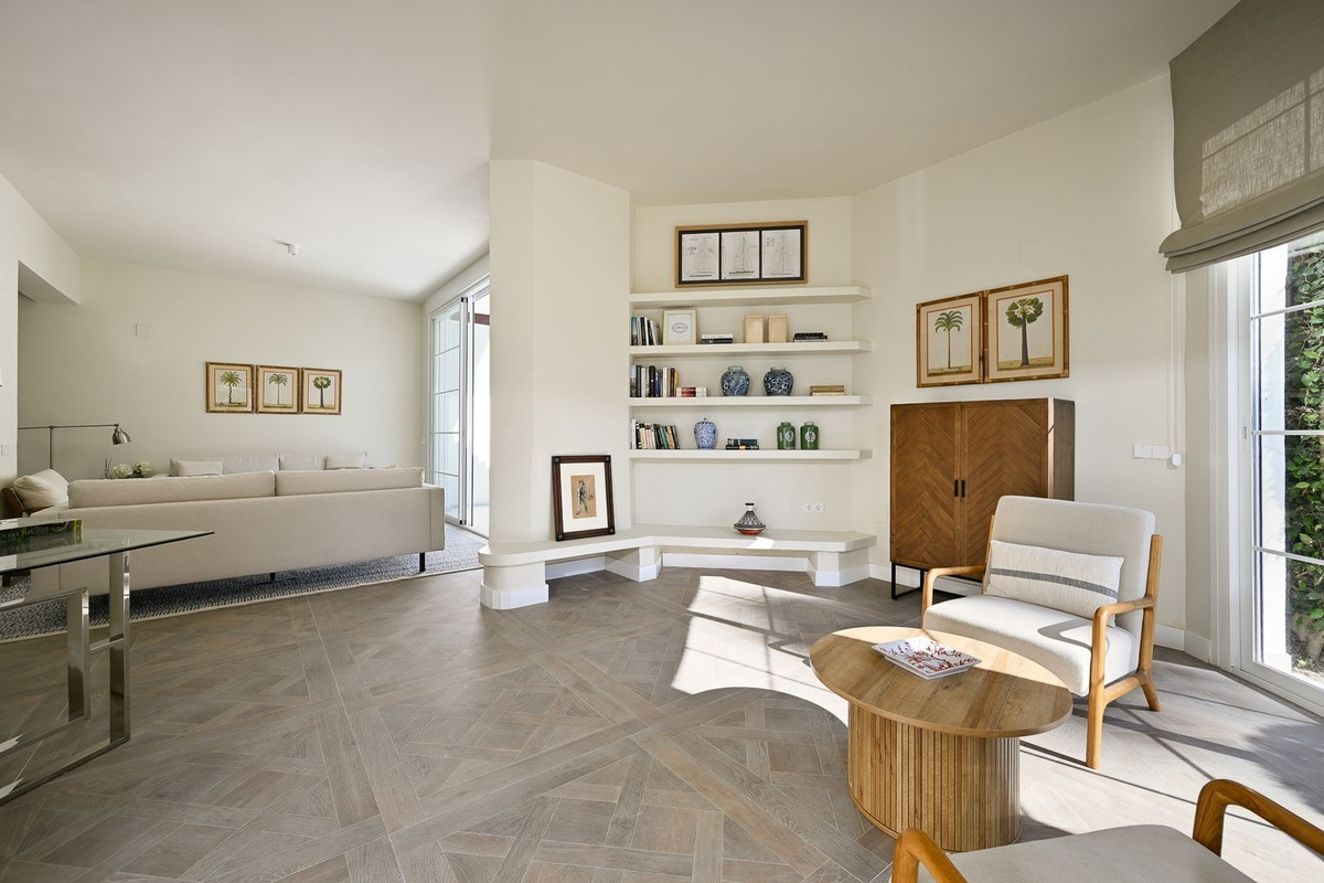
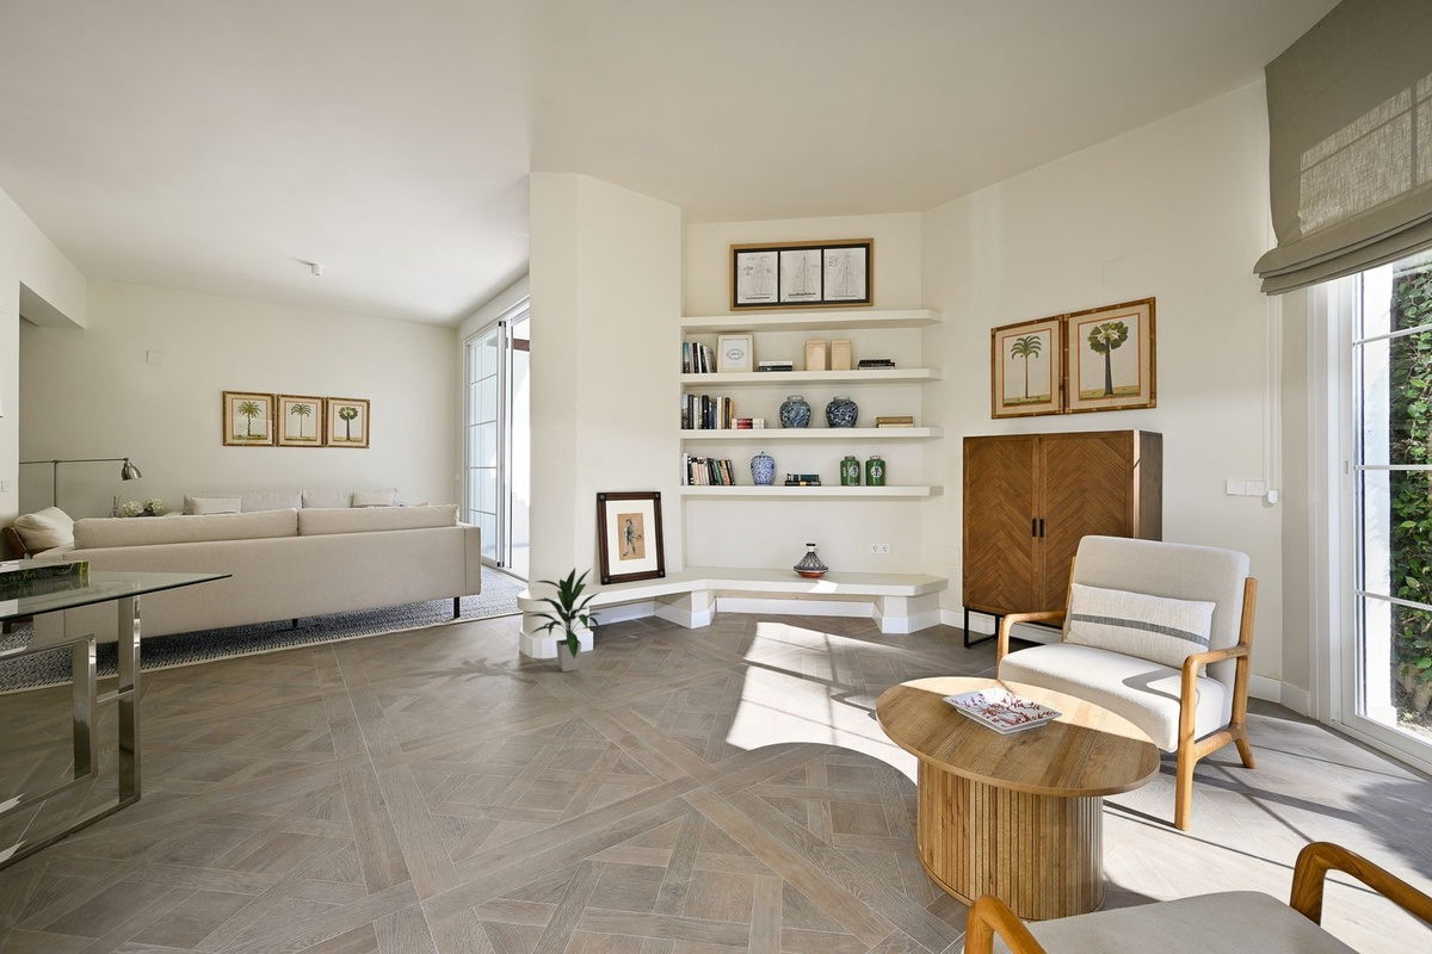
+ indoor plant (567, 619)
